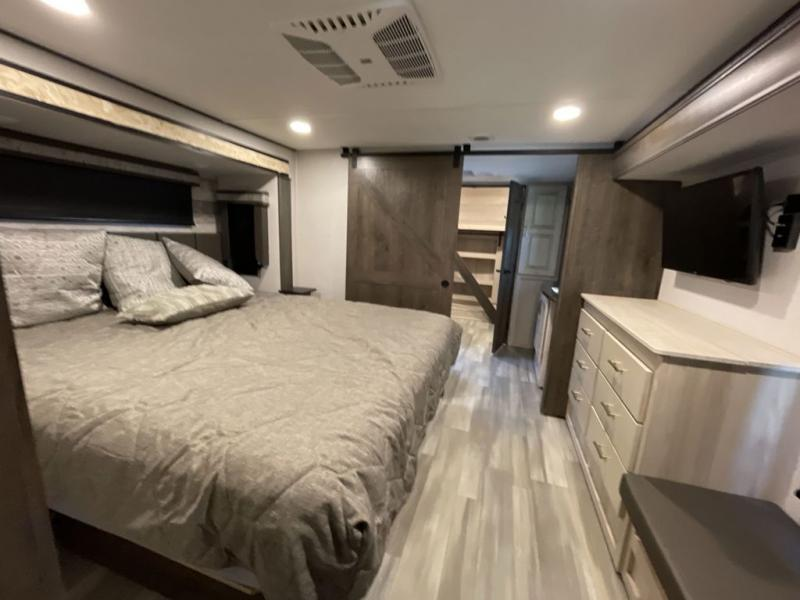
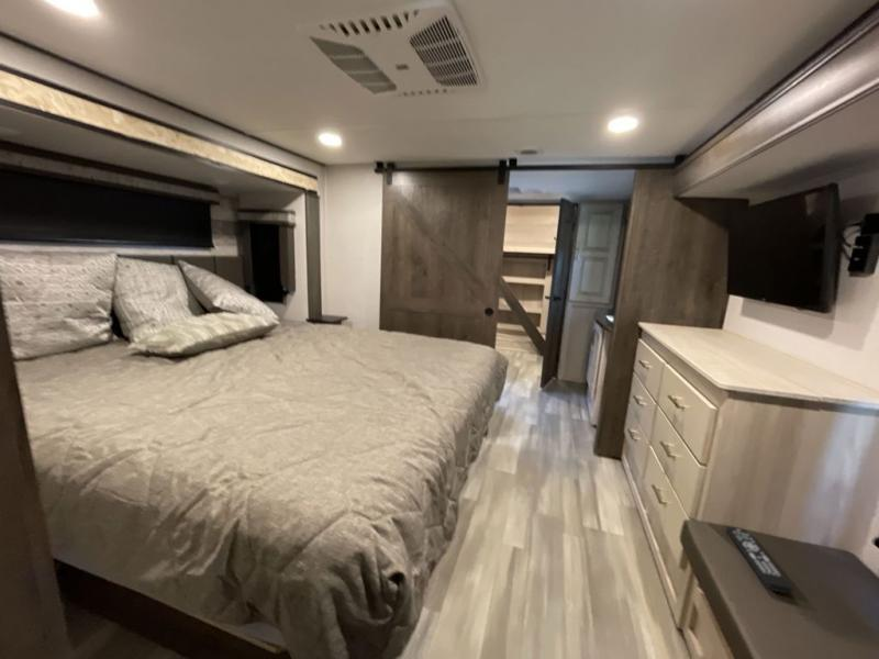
+ remote control (756, 556)
